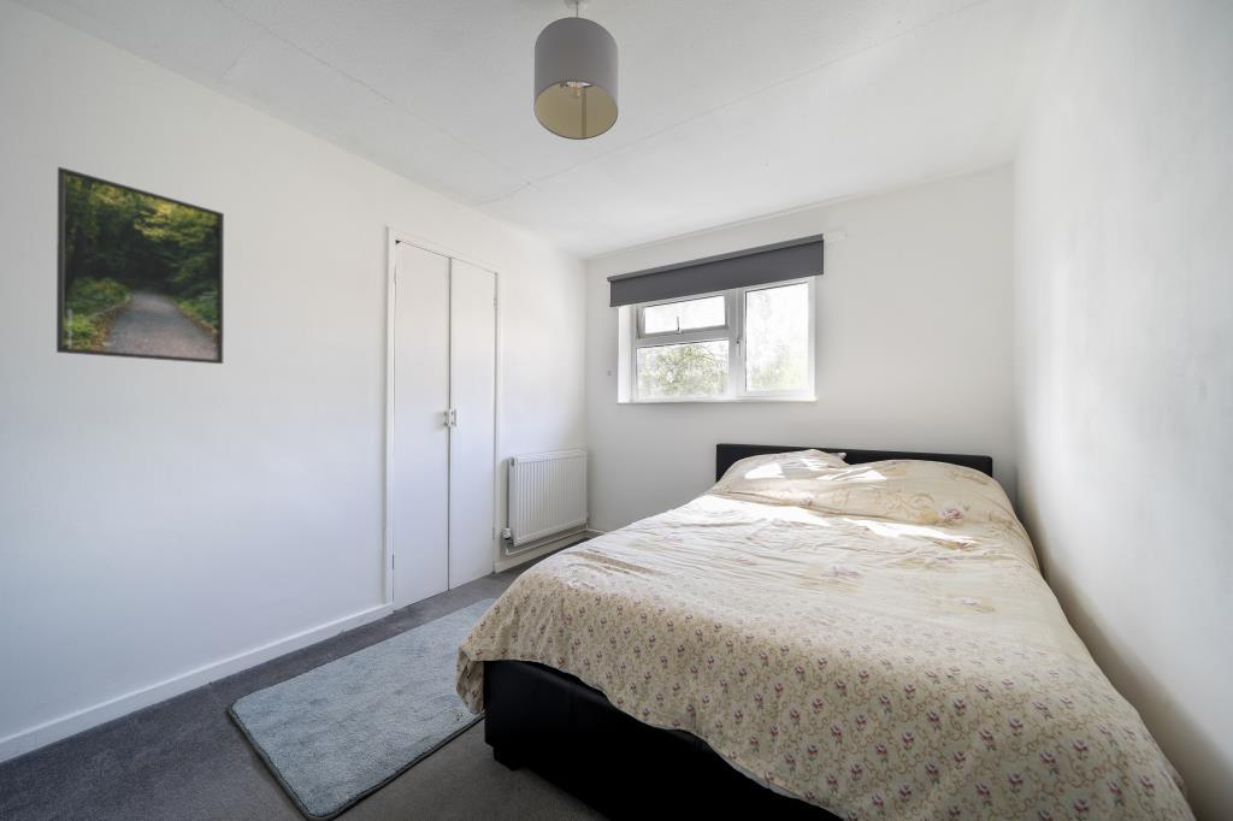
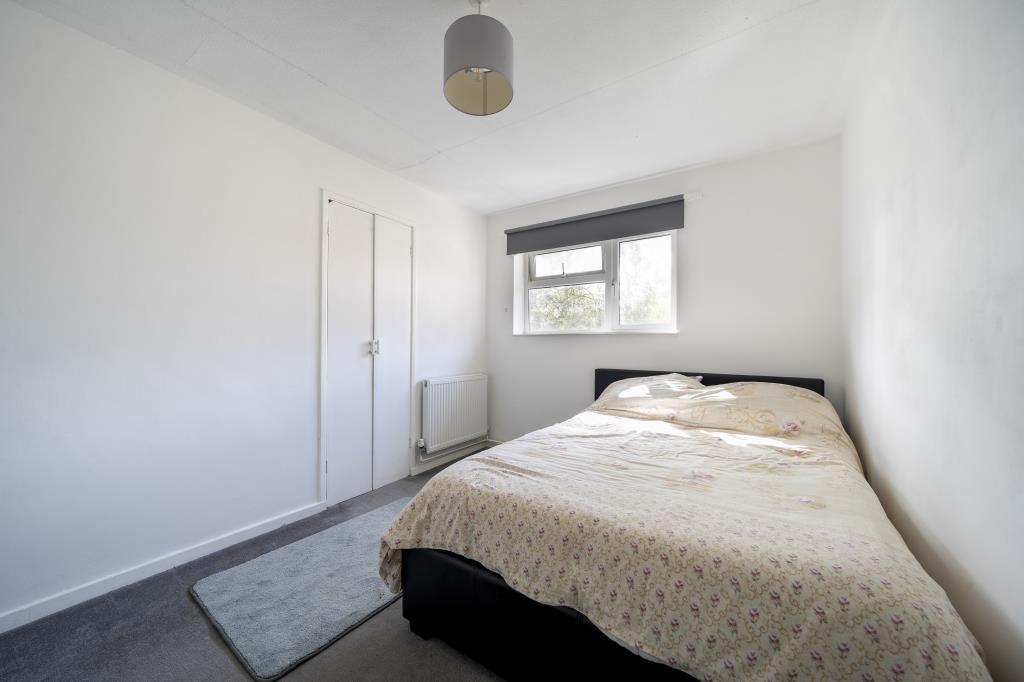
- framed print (148, 276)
